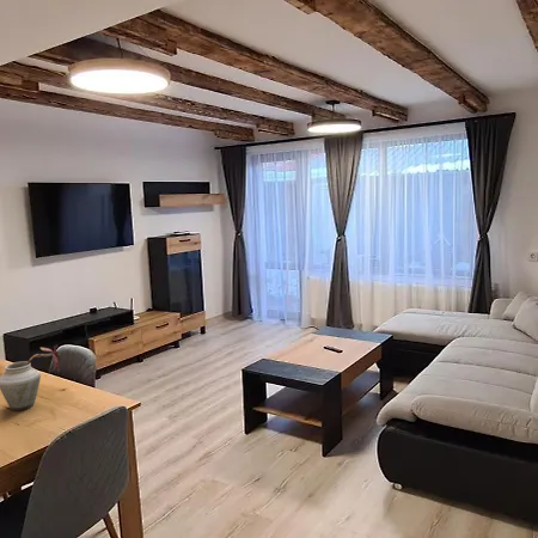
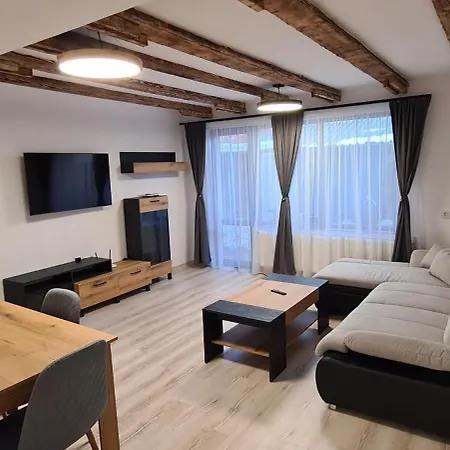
- vase (31, 375)
